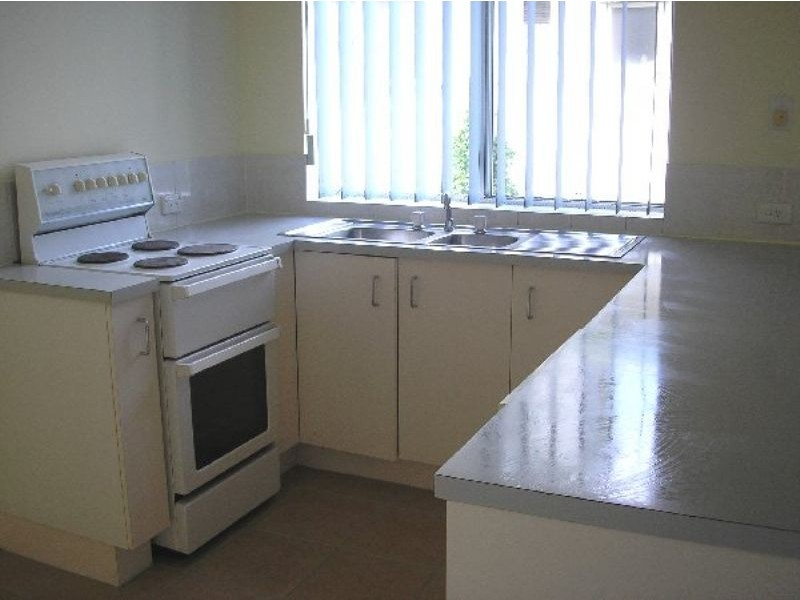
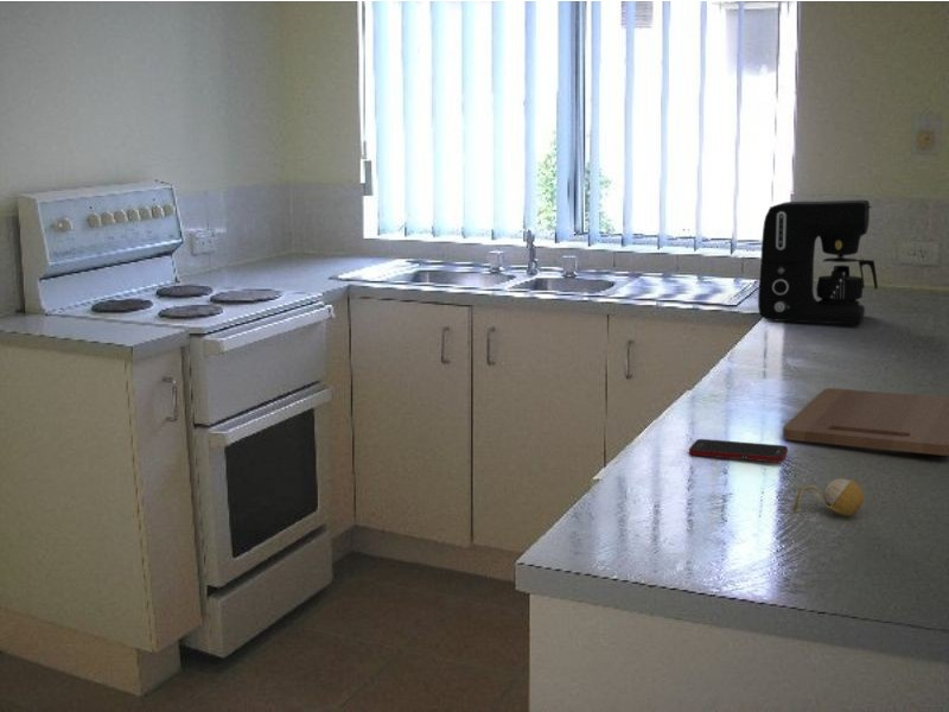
+ fruit (830, 496)
+ cutting board (881, 418)
+ coffee maker (823, 260)
+ cell phone (738, 450)
